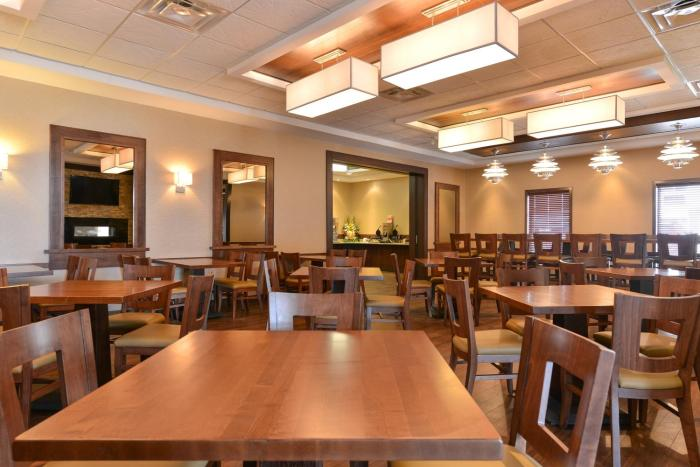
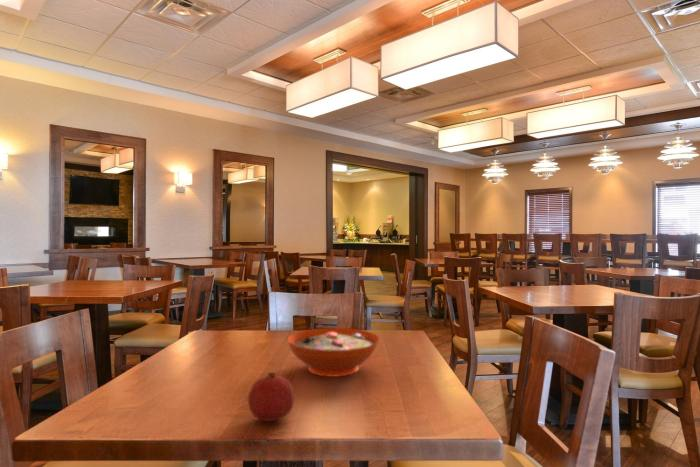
+ decorative bowl (333, 352)
+ fruit (271, 395)
